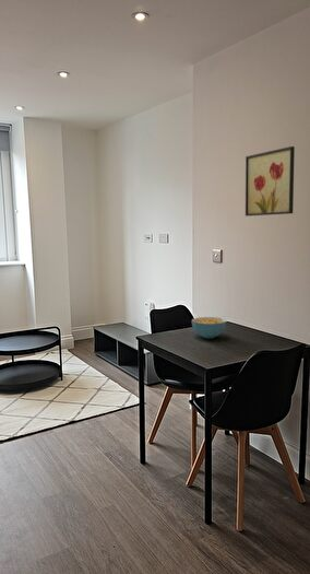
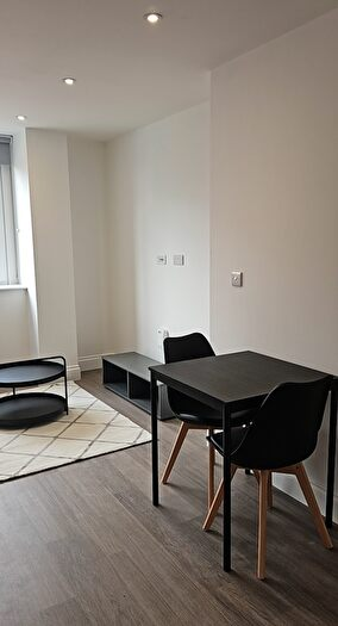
- wall art (269, 183)
- cereal bowl (208, 328)
